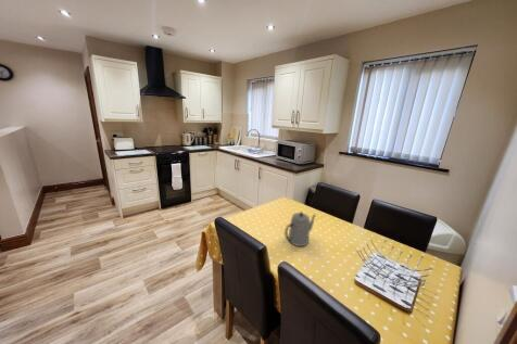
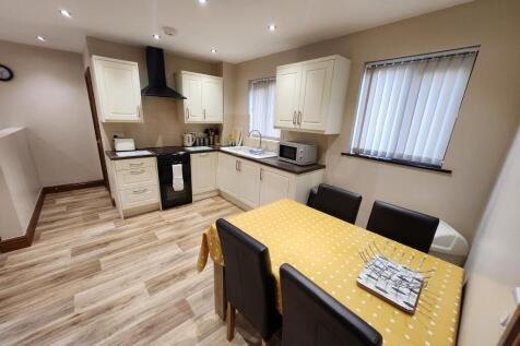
- teapot (301, 226)
